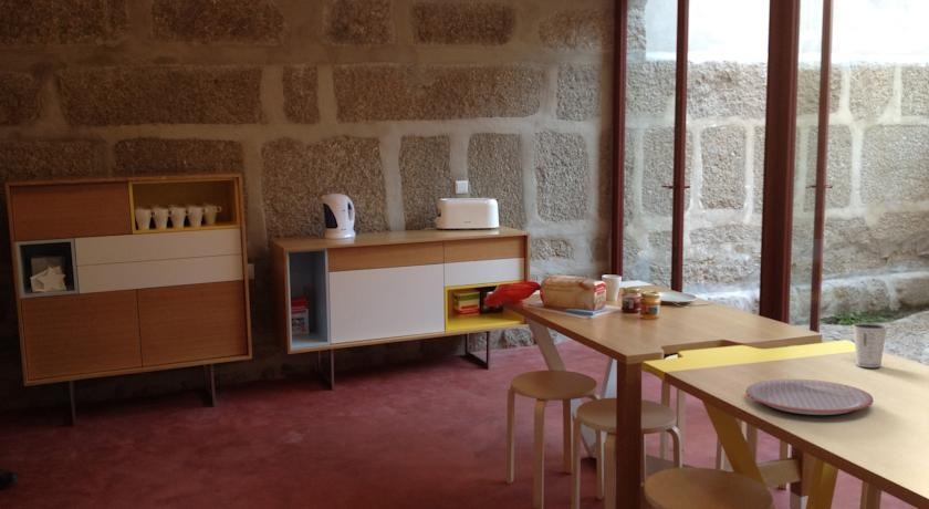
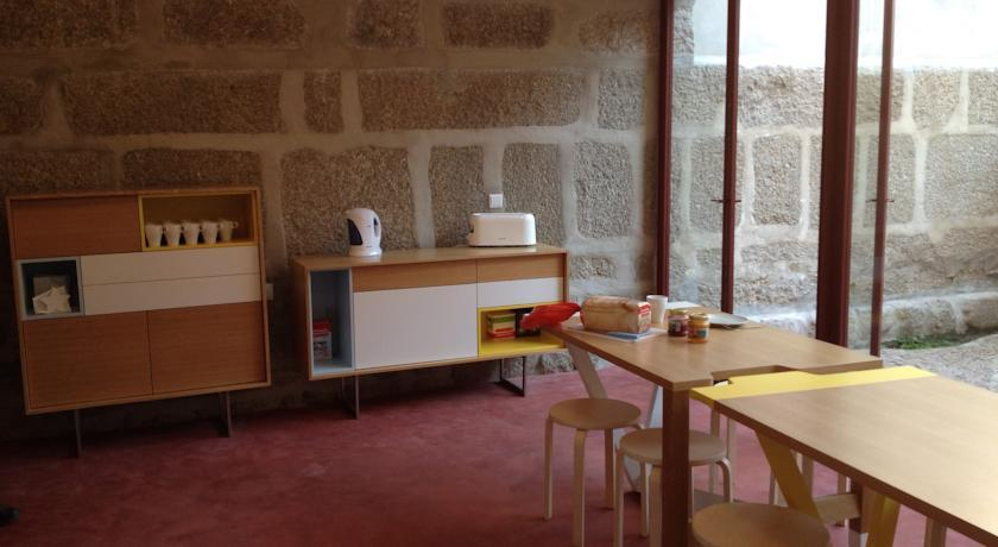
- dixie cup (868, 345)
- plate (807, 398)
